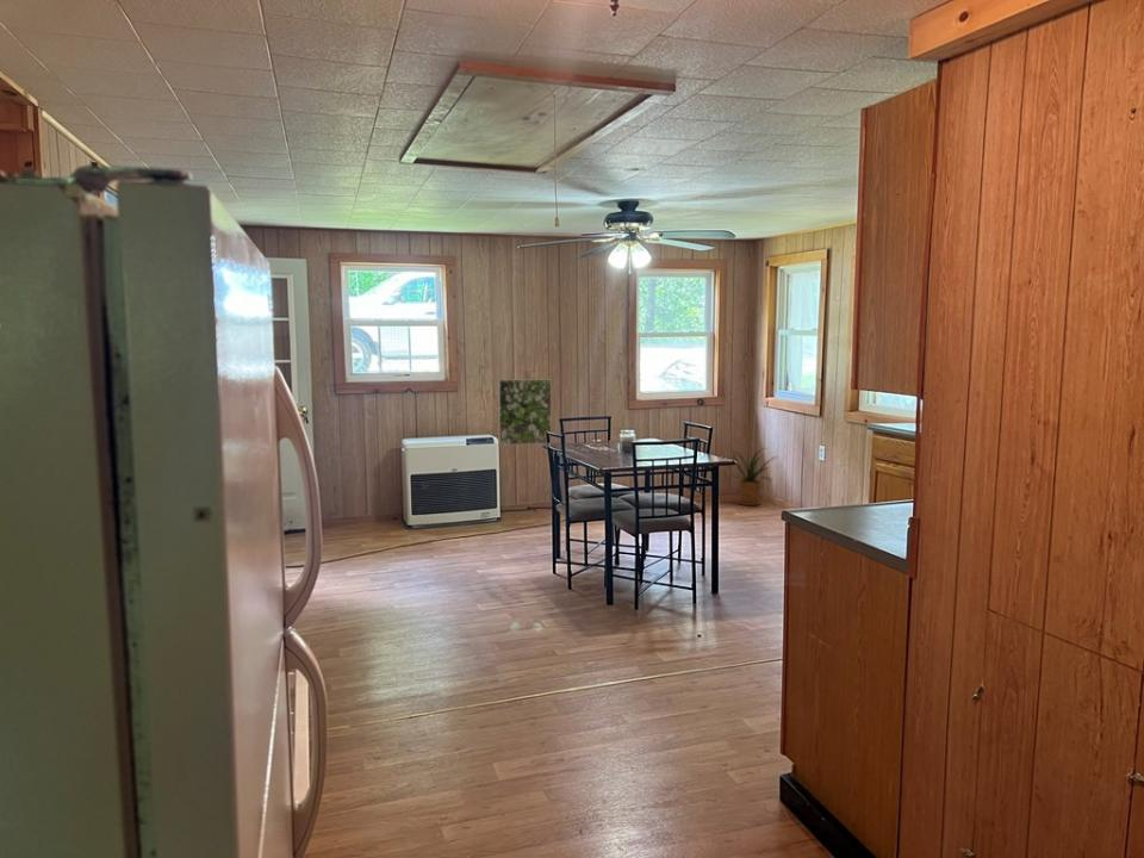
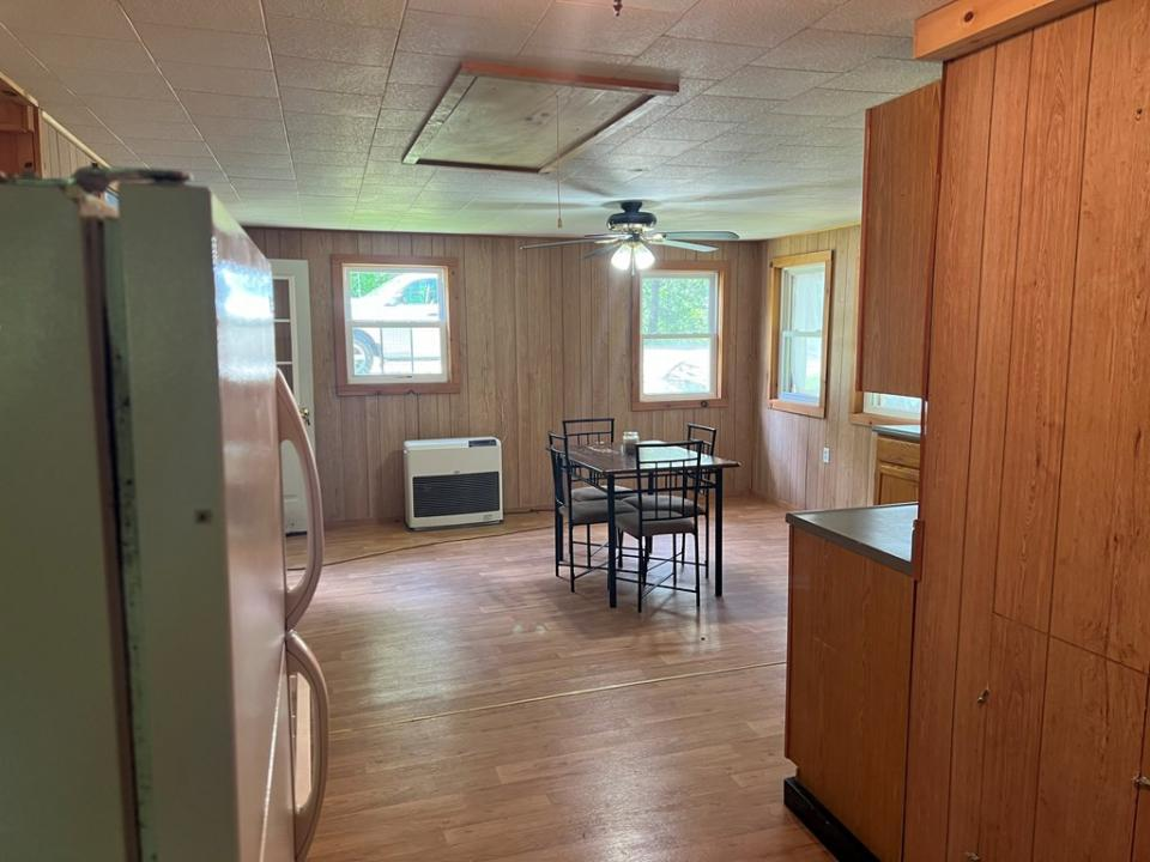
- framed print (524, 411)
- house plant (752, 474)
